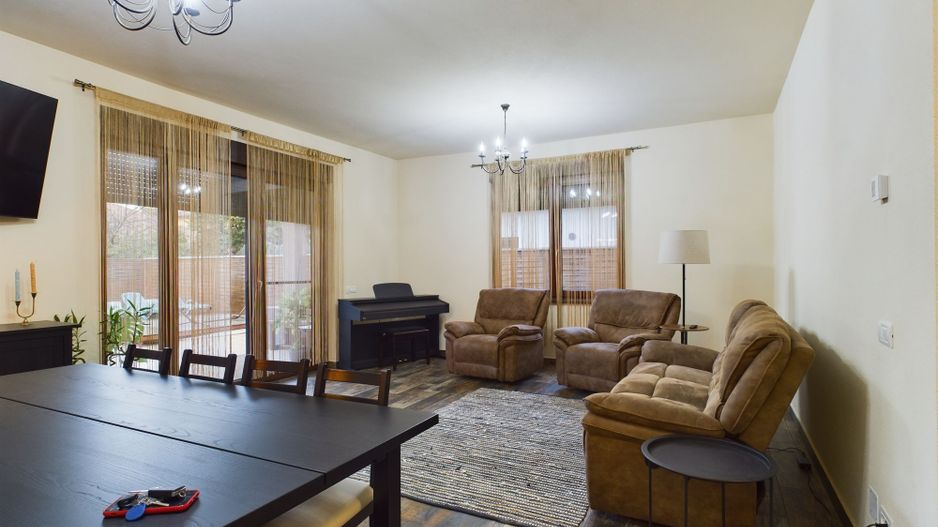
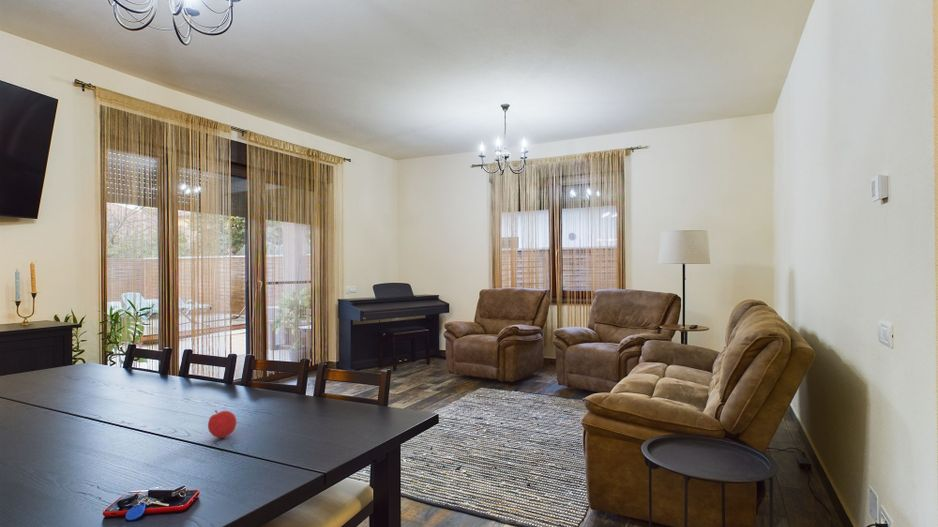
+ fruit (222, 424)
